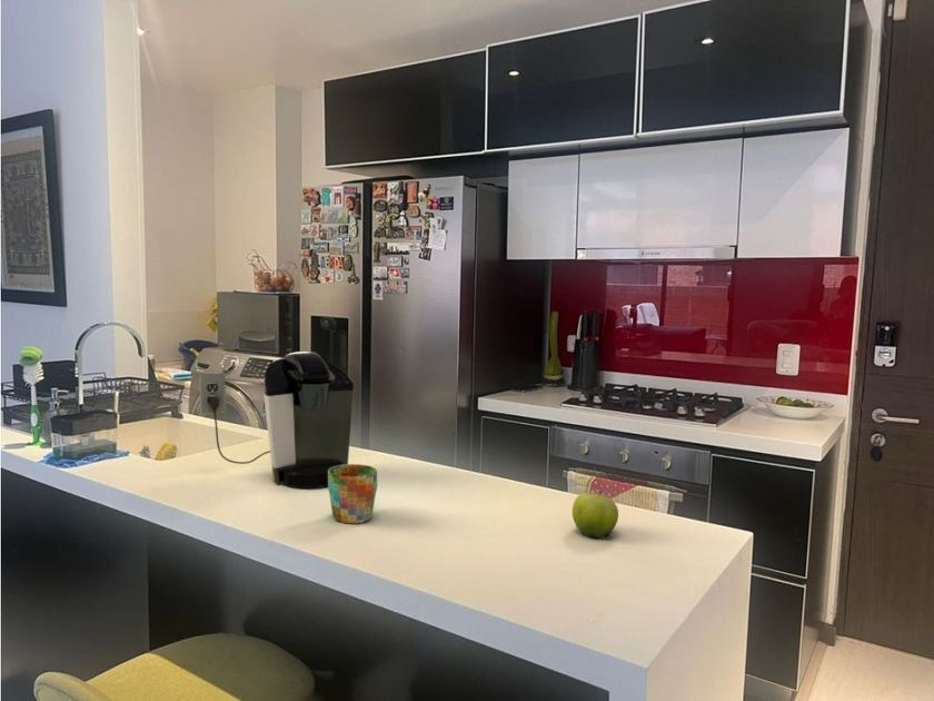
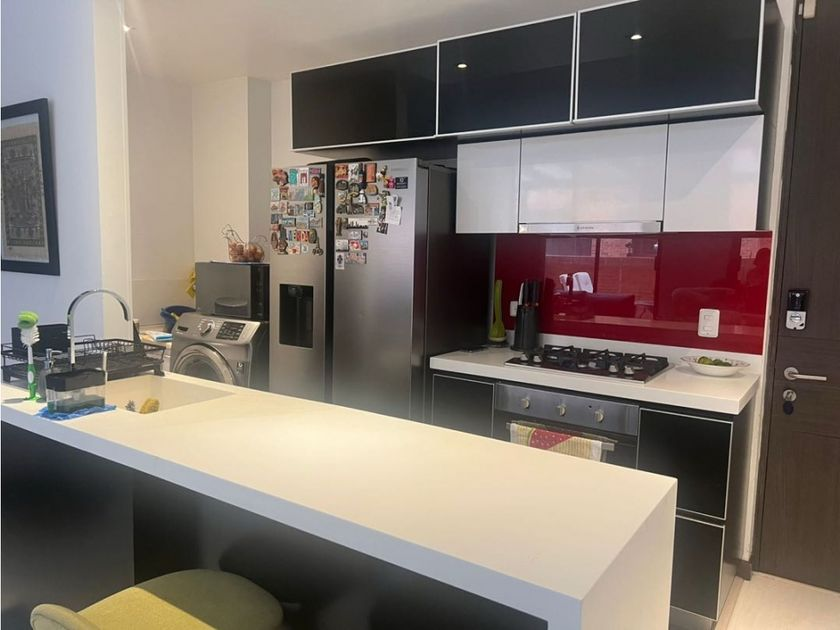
- coffee maker (282, 416)
- mug (357, 492)
- fruit (595, 513)
